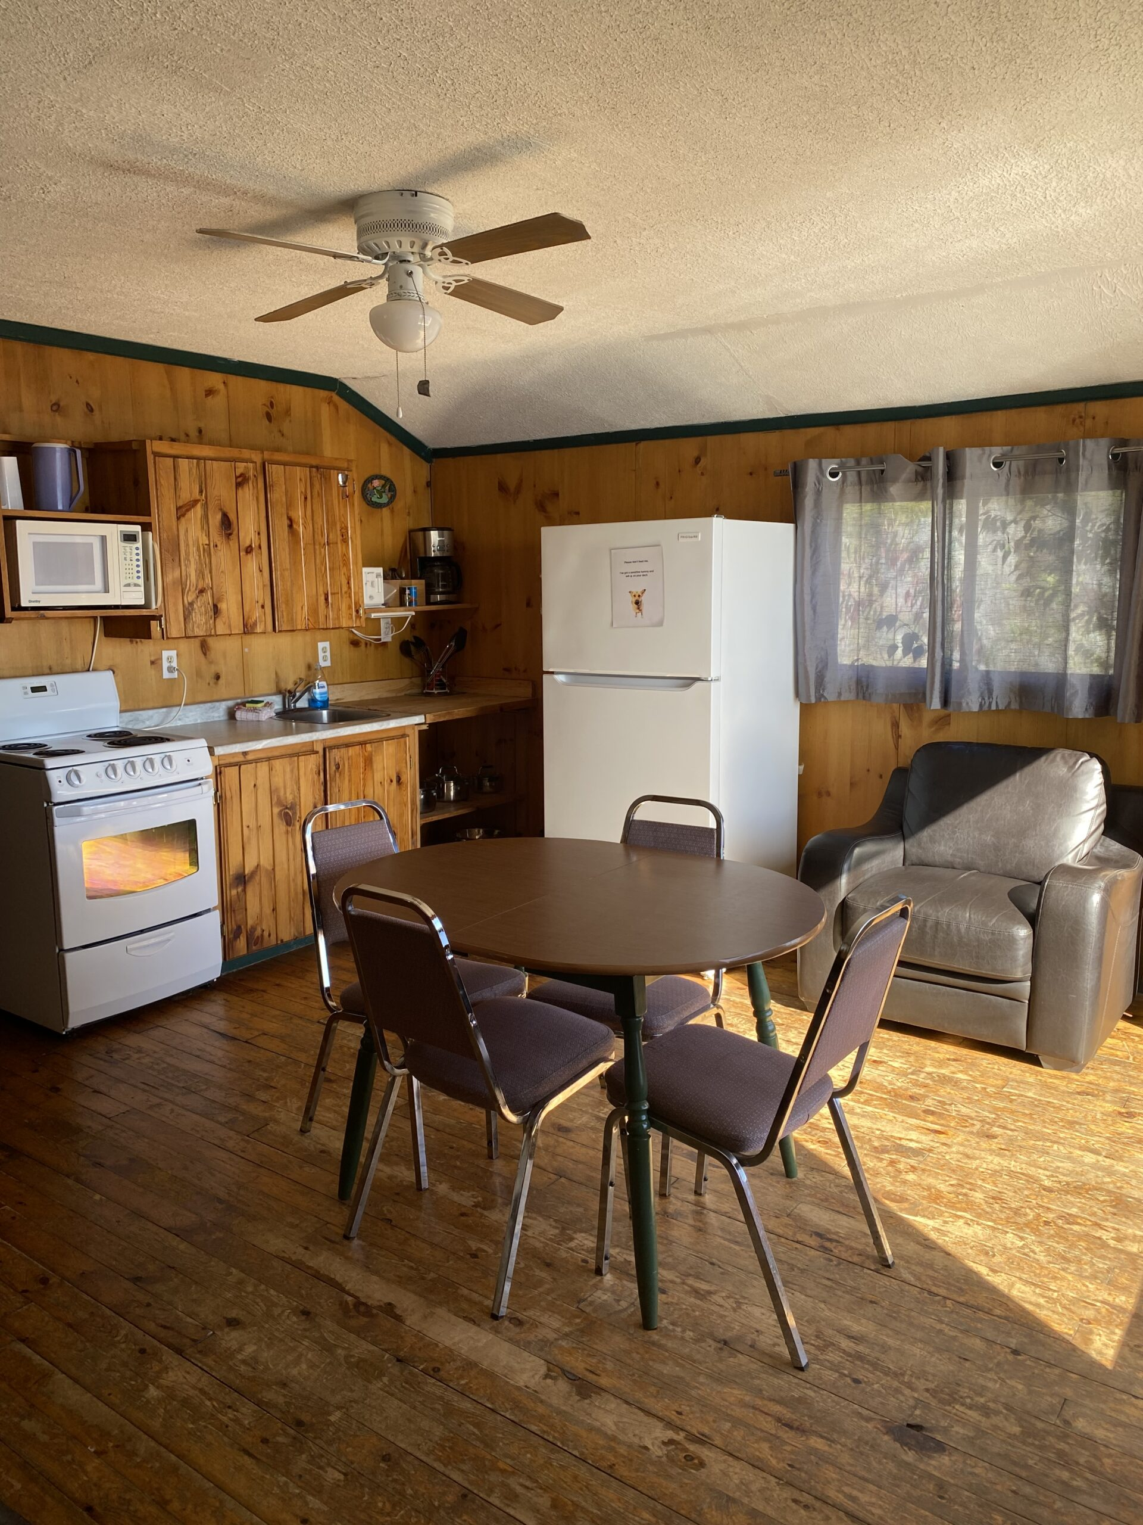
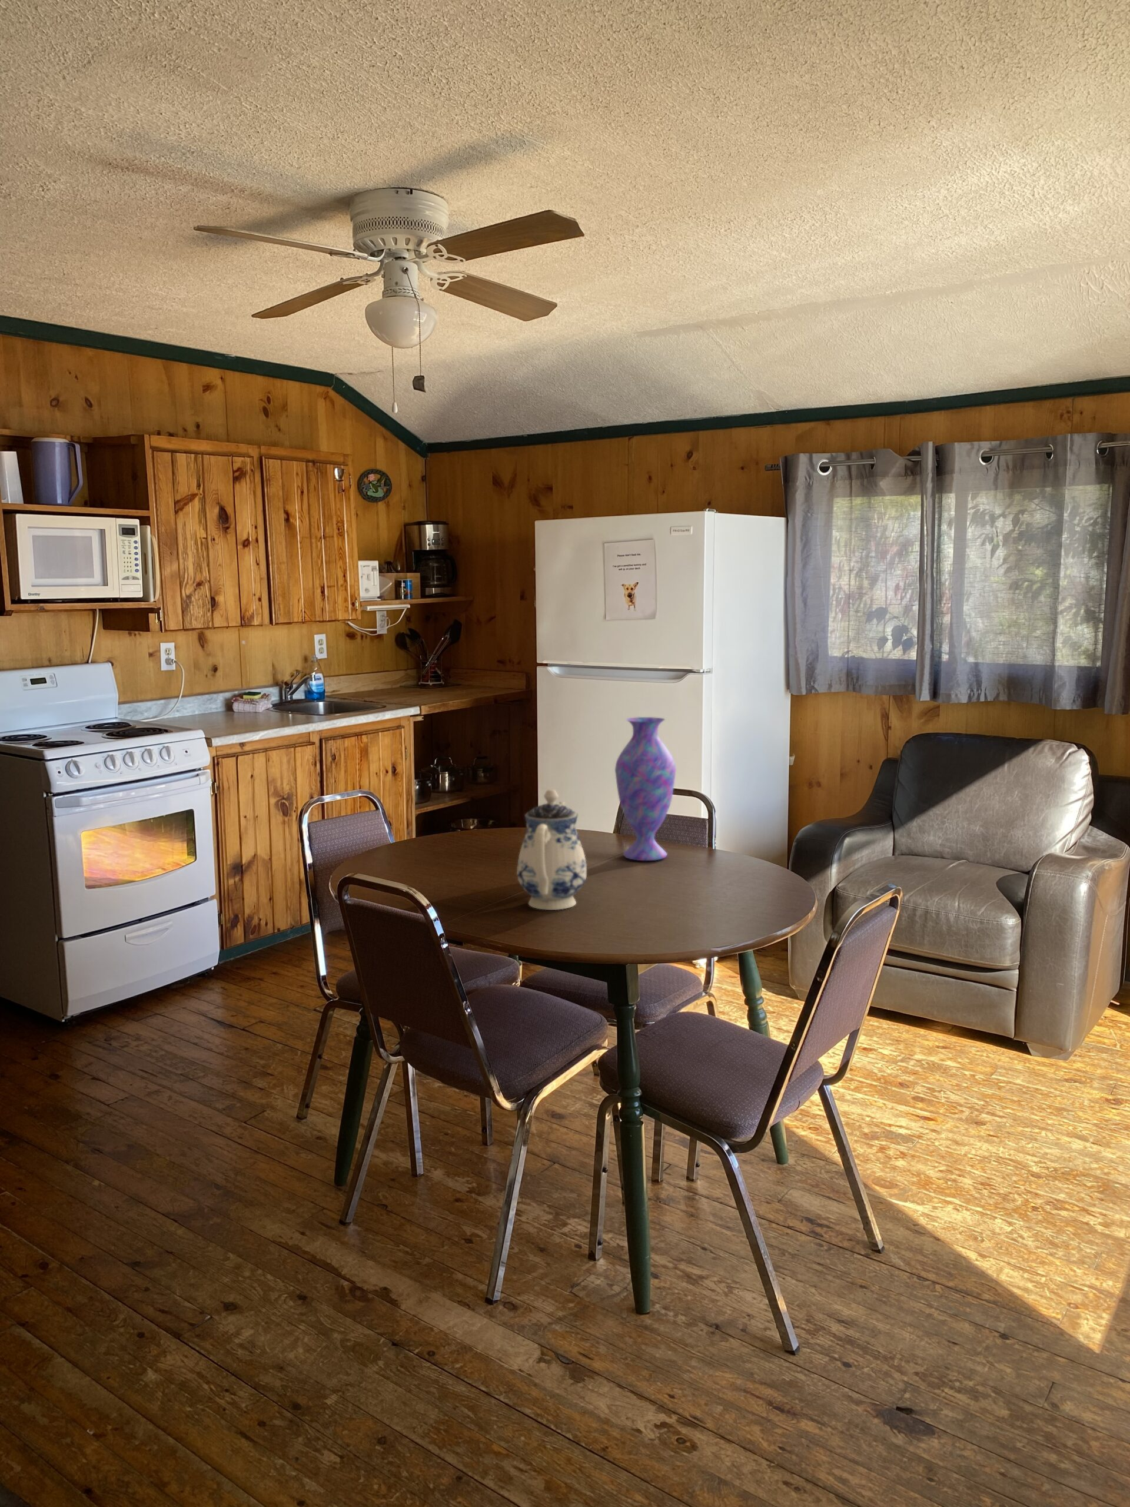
+ teapot (552, 846)
+ vase (645, 788)
